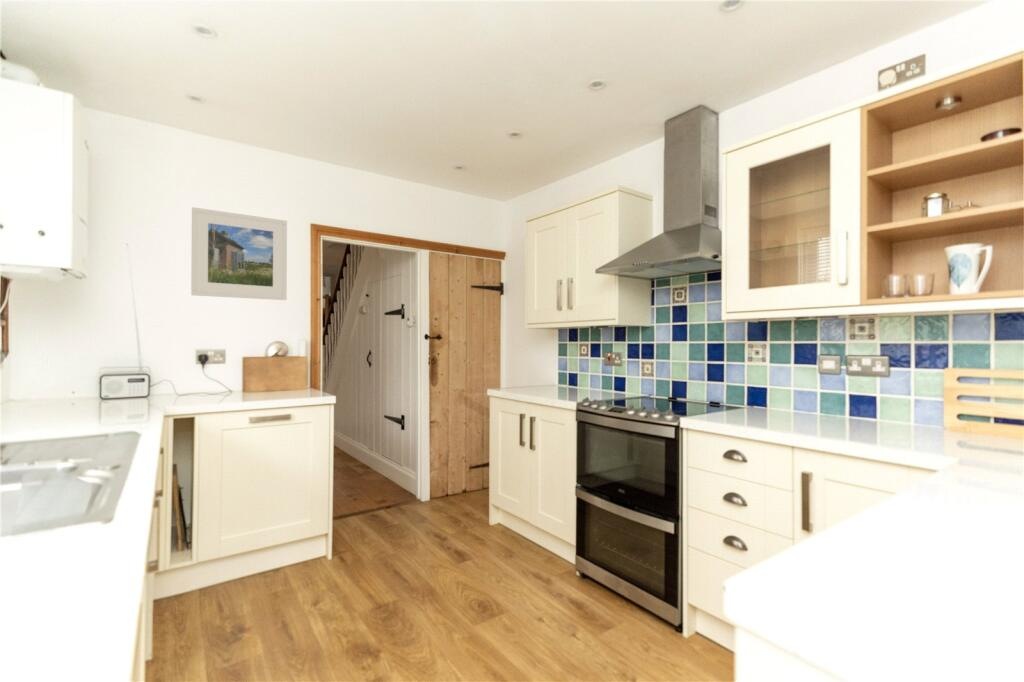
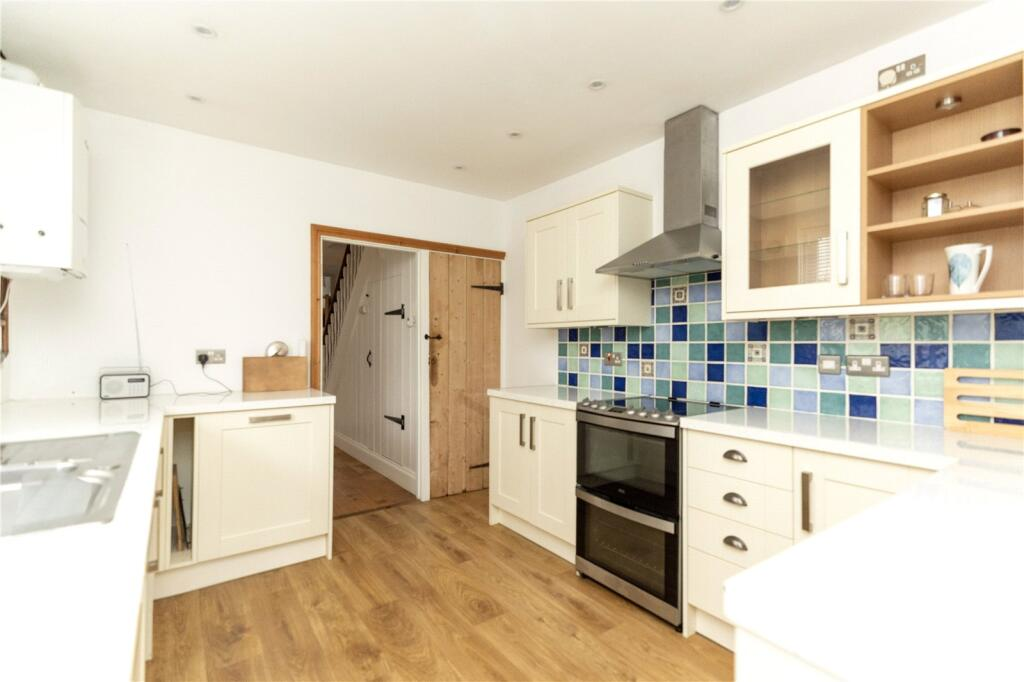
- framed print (241, 256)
